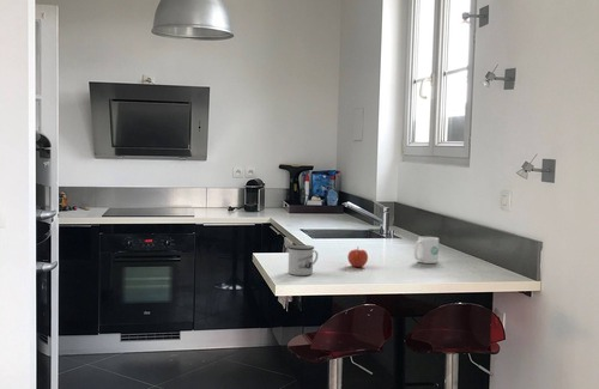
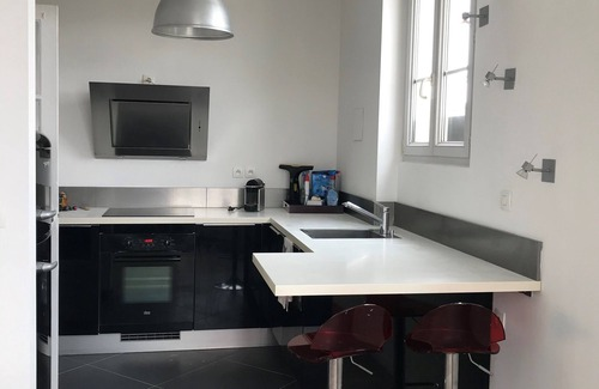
- mug (303, 259)
- mug (424, 249)
- apple (357, 256)
